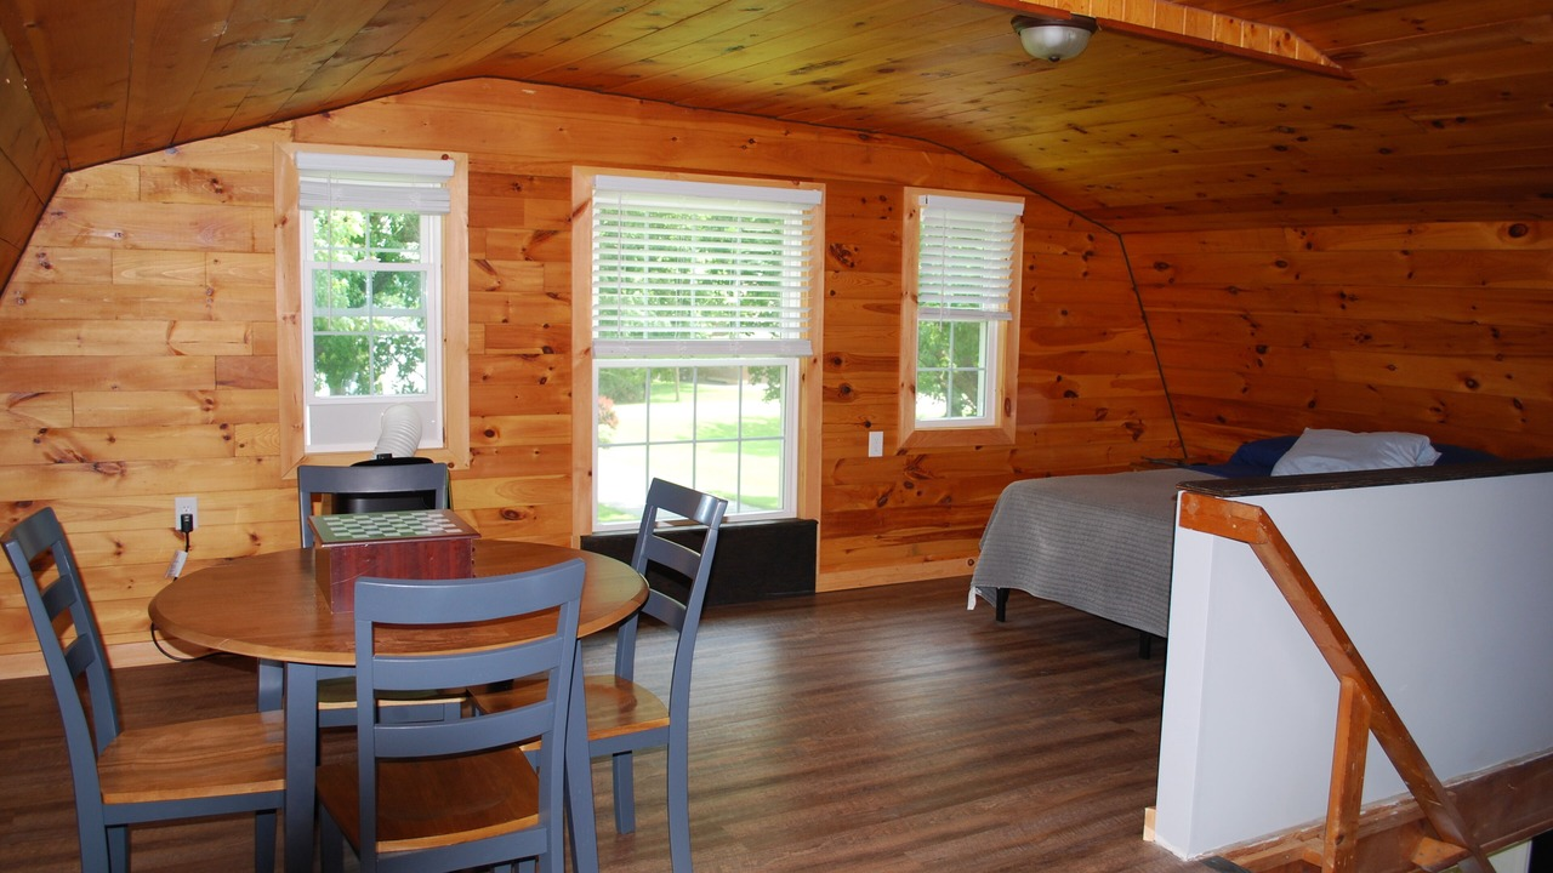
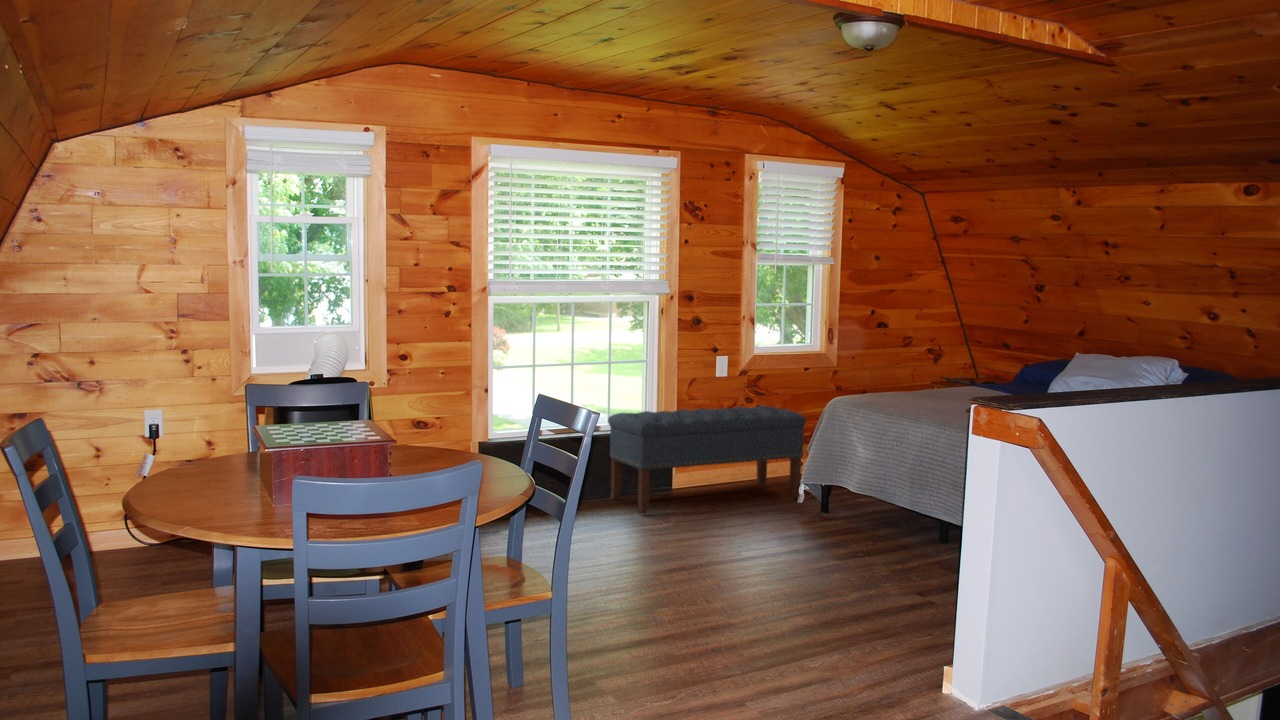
+ bench (707, 454)
